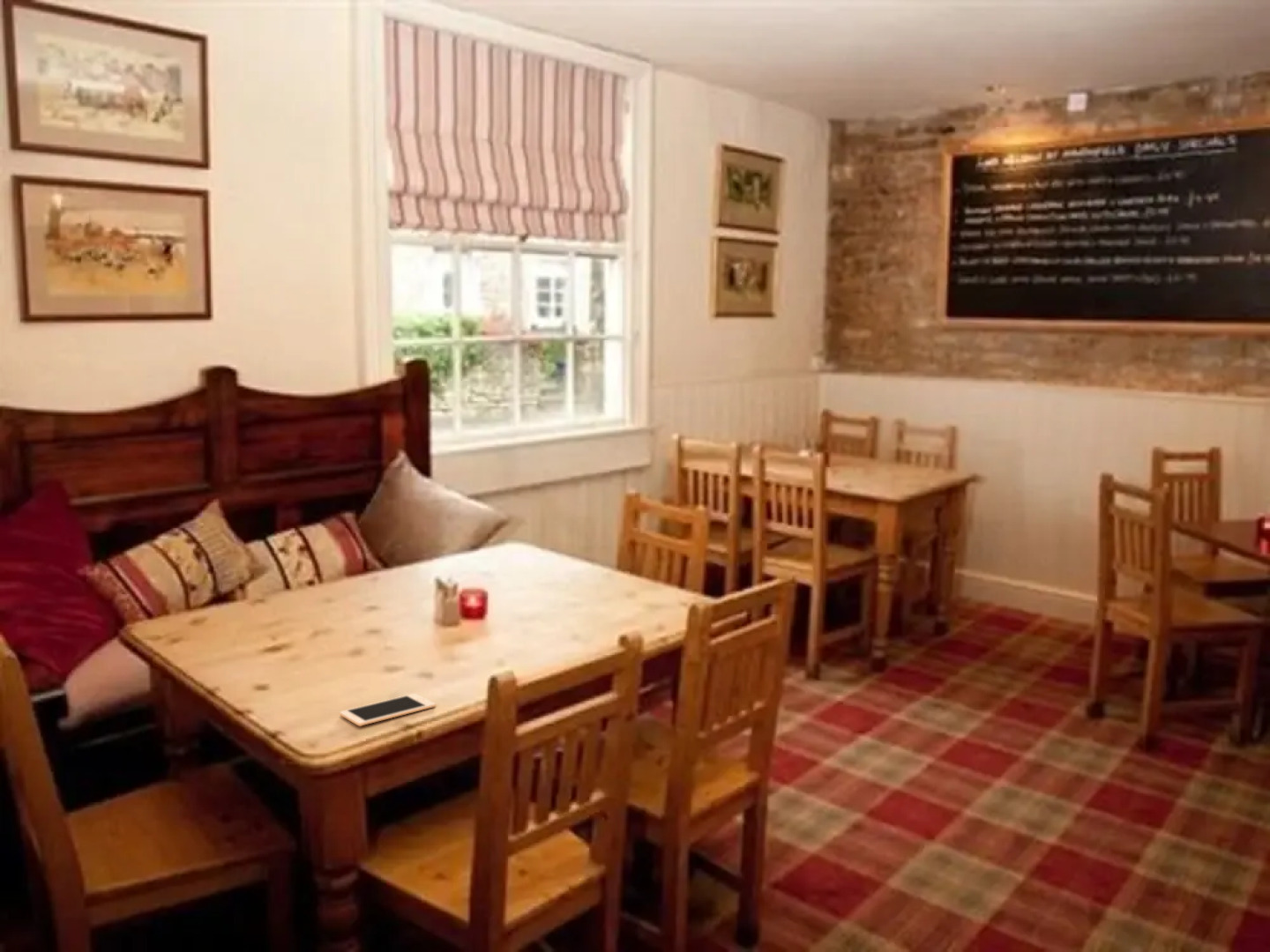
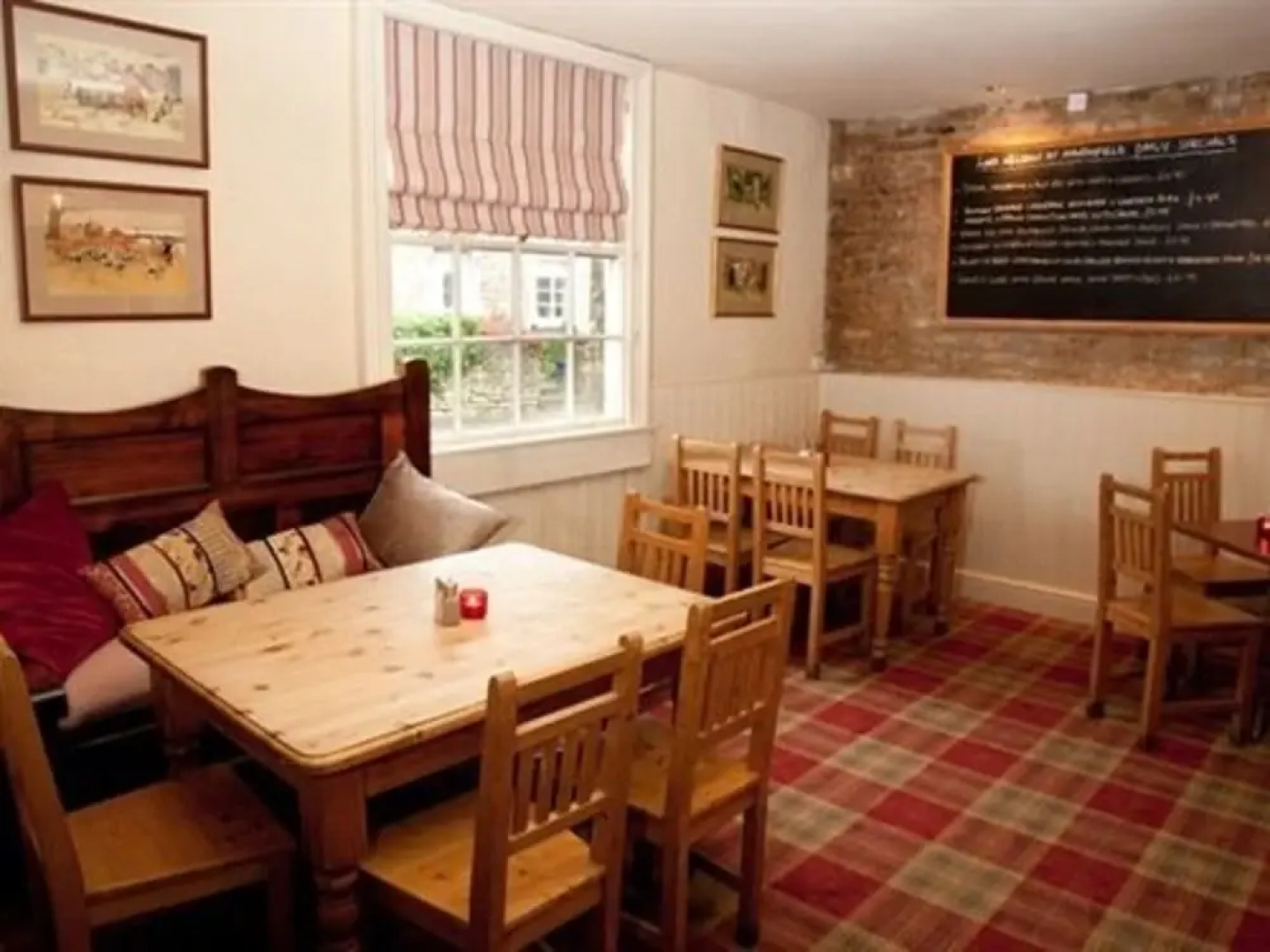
- cell phone (388, 709)
